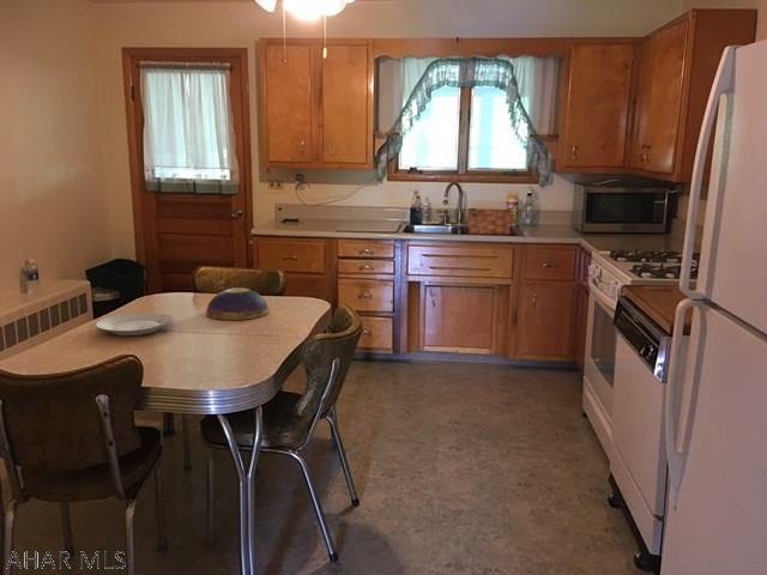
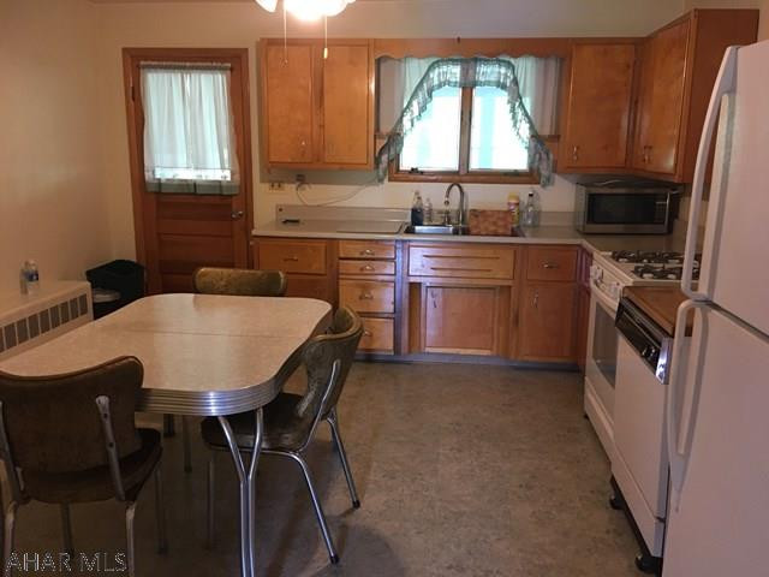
- plate (135, 325)
- decorative bowl (237, 299)
